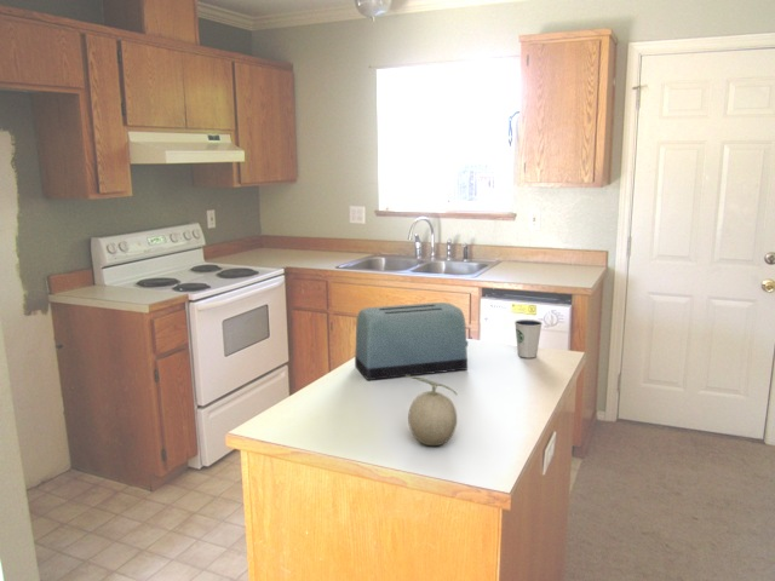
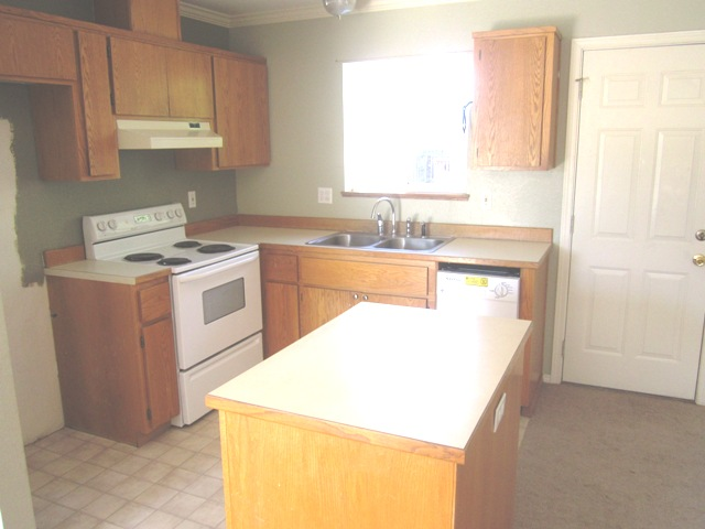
- toaster (412, 338)
- fruit (434, 409)
- dixie cup (527, 339)
